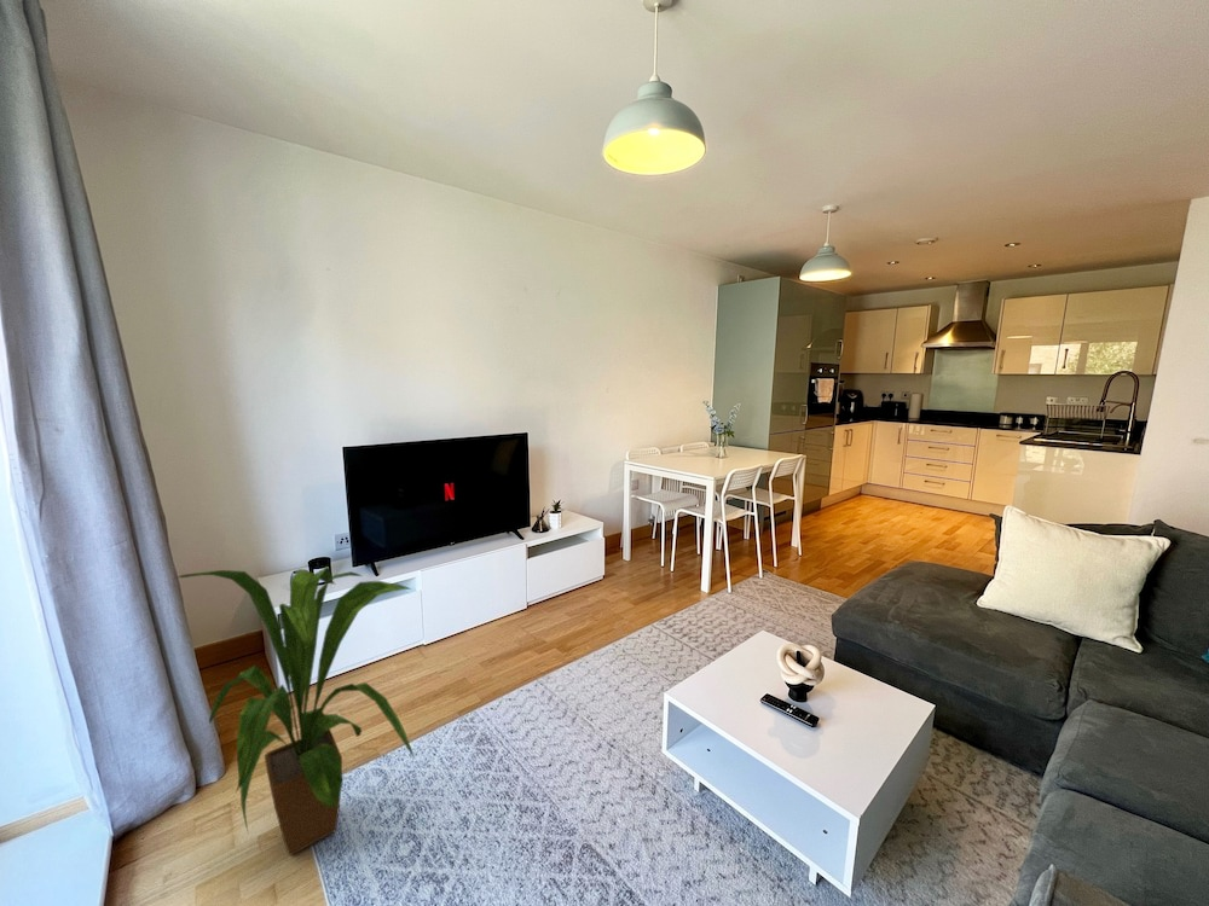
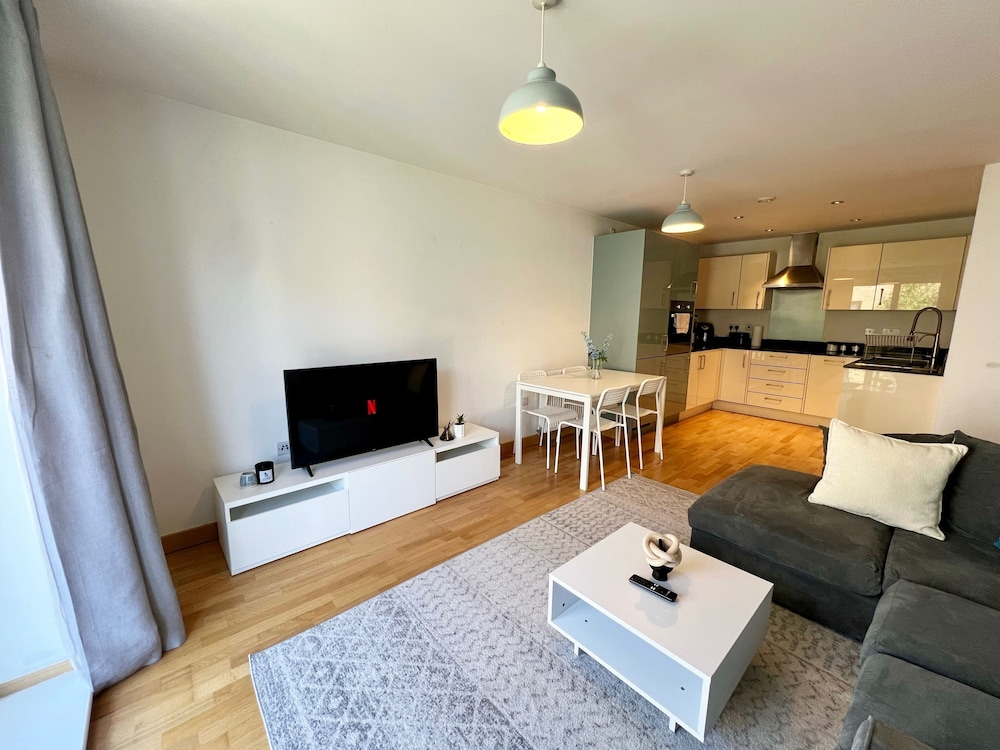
- house plant (324, 681)
